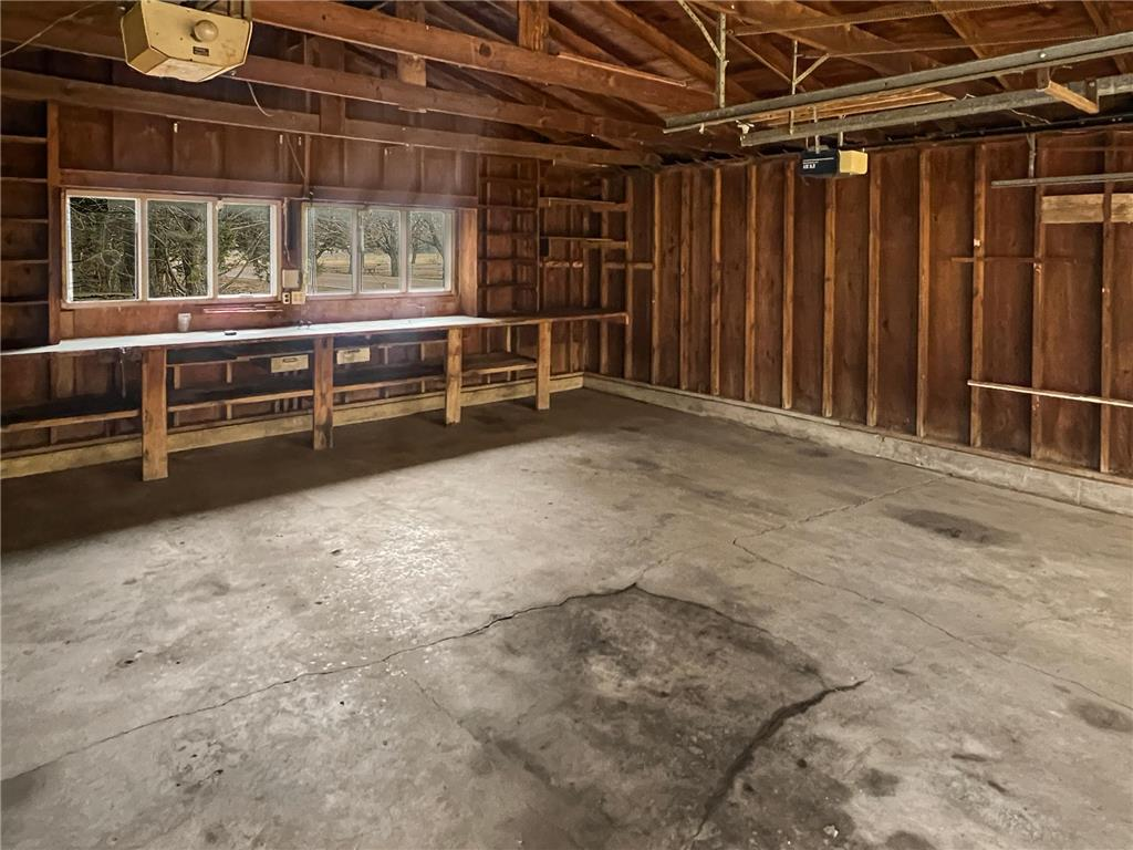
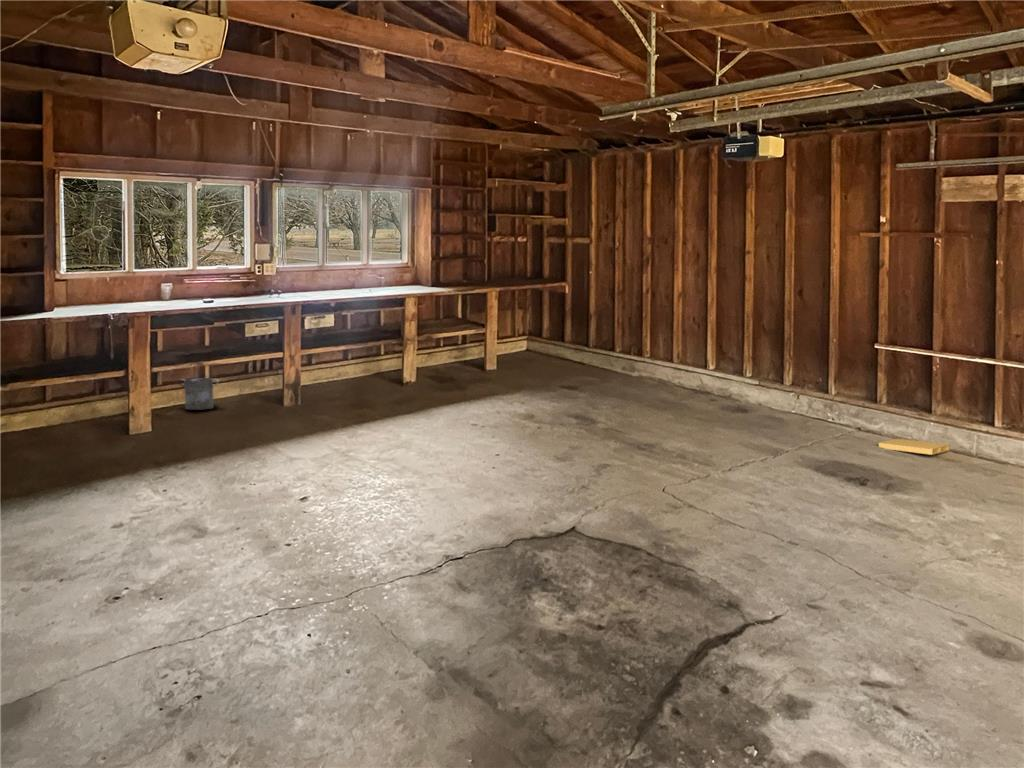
+ bucket (198, 389)
+ cardboard box (914, 446)
